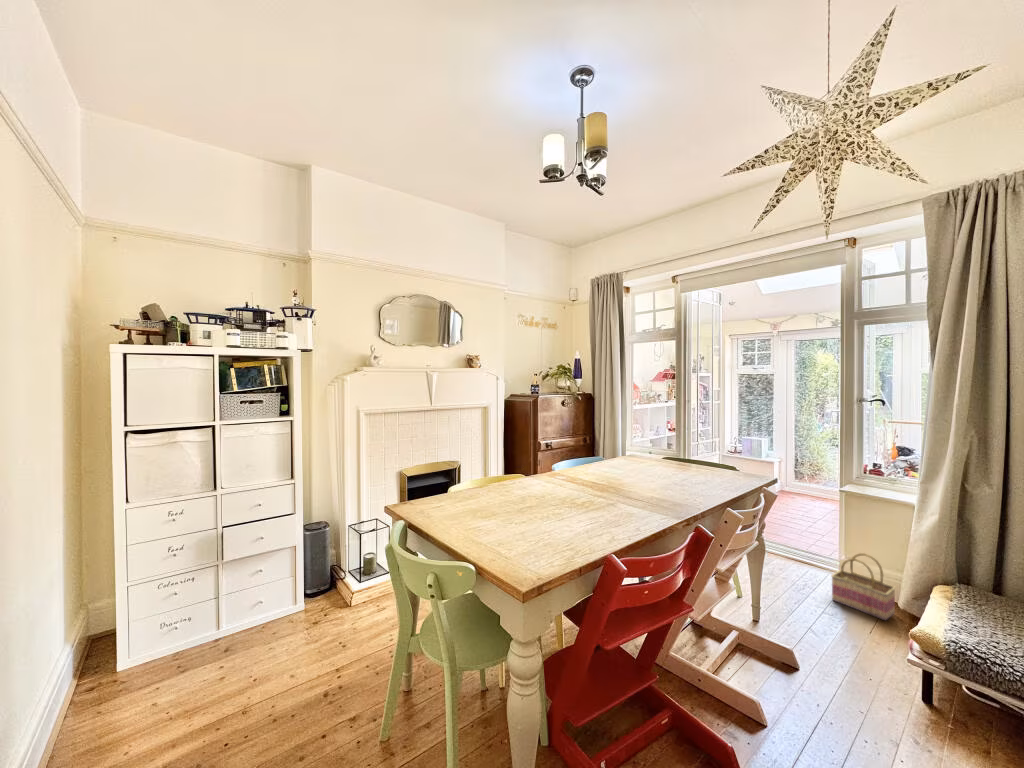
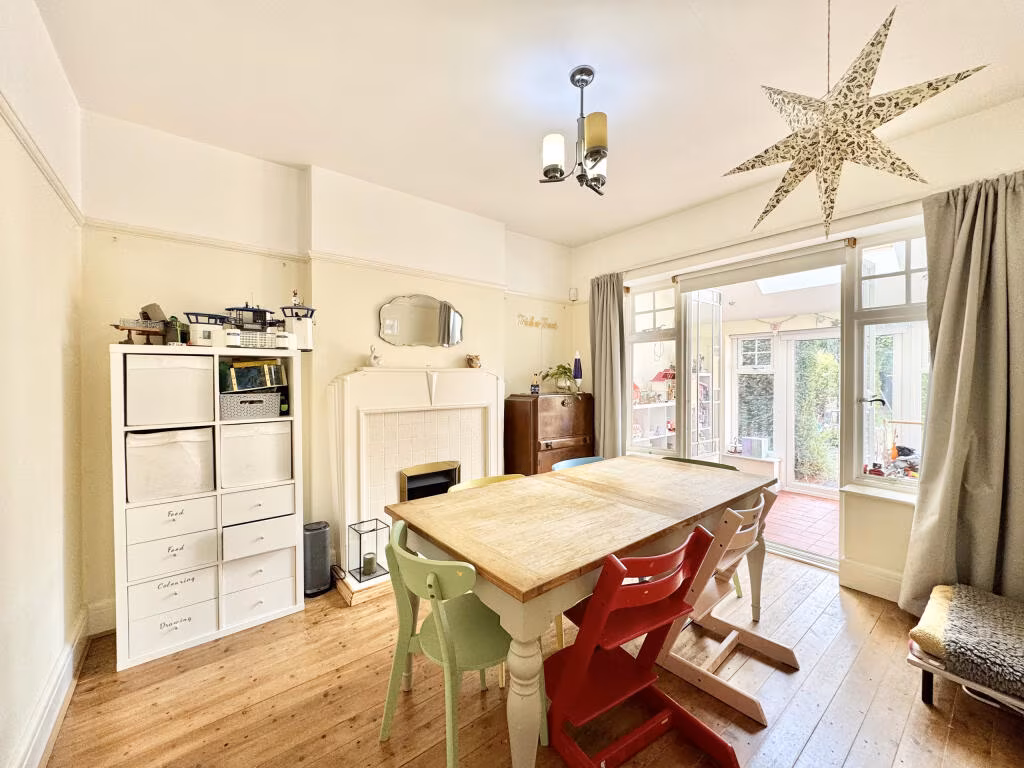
- basket (862, 581)
